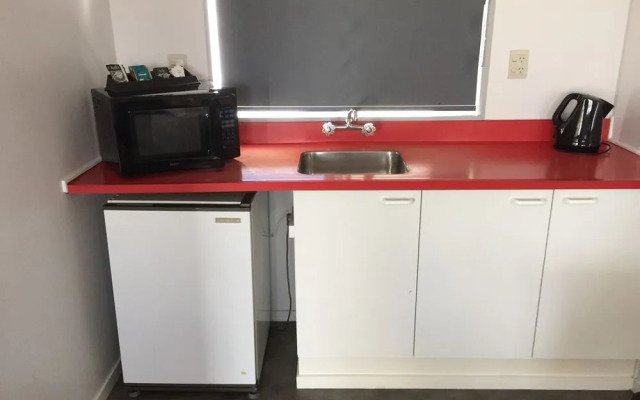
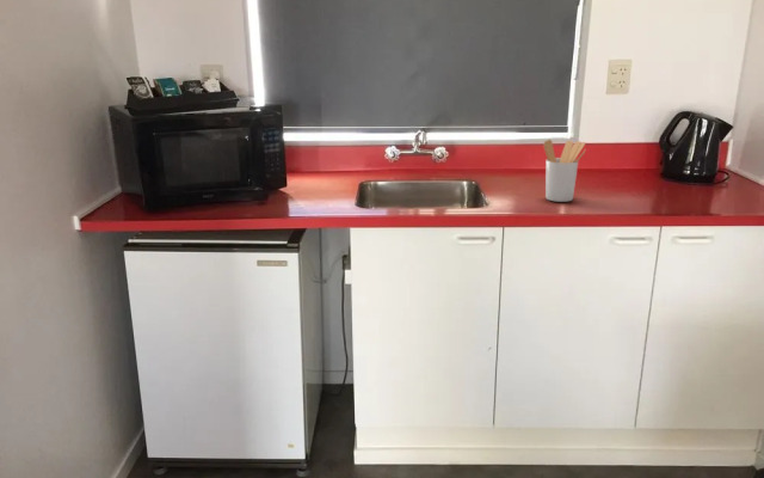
+ utensil holder (565, 168)
